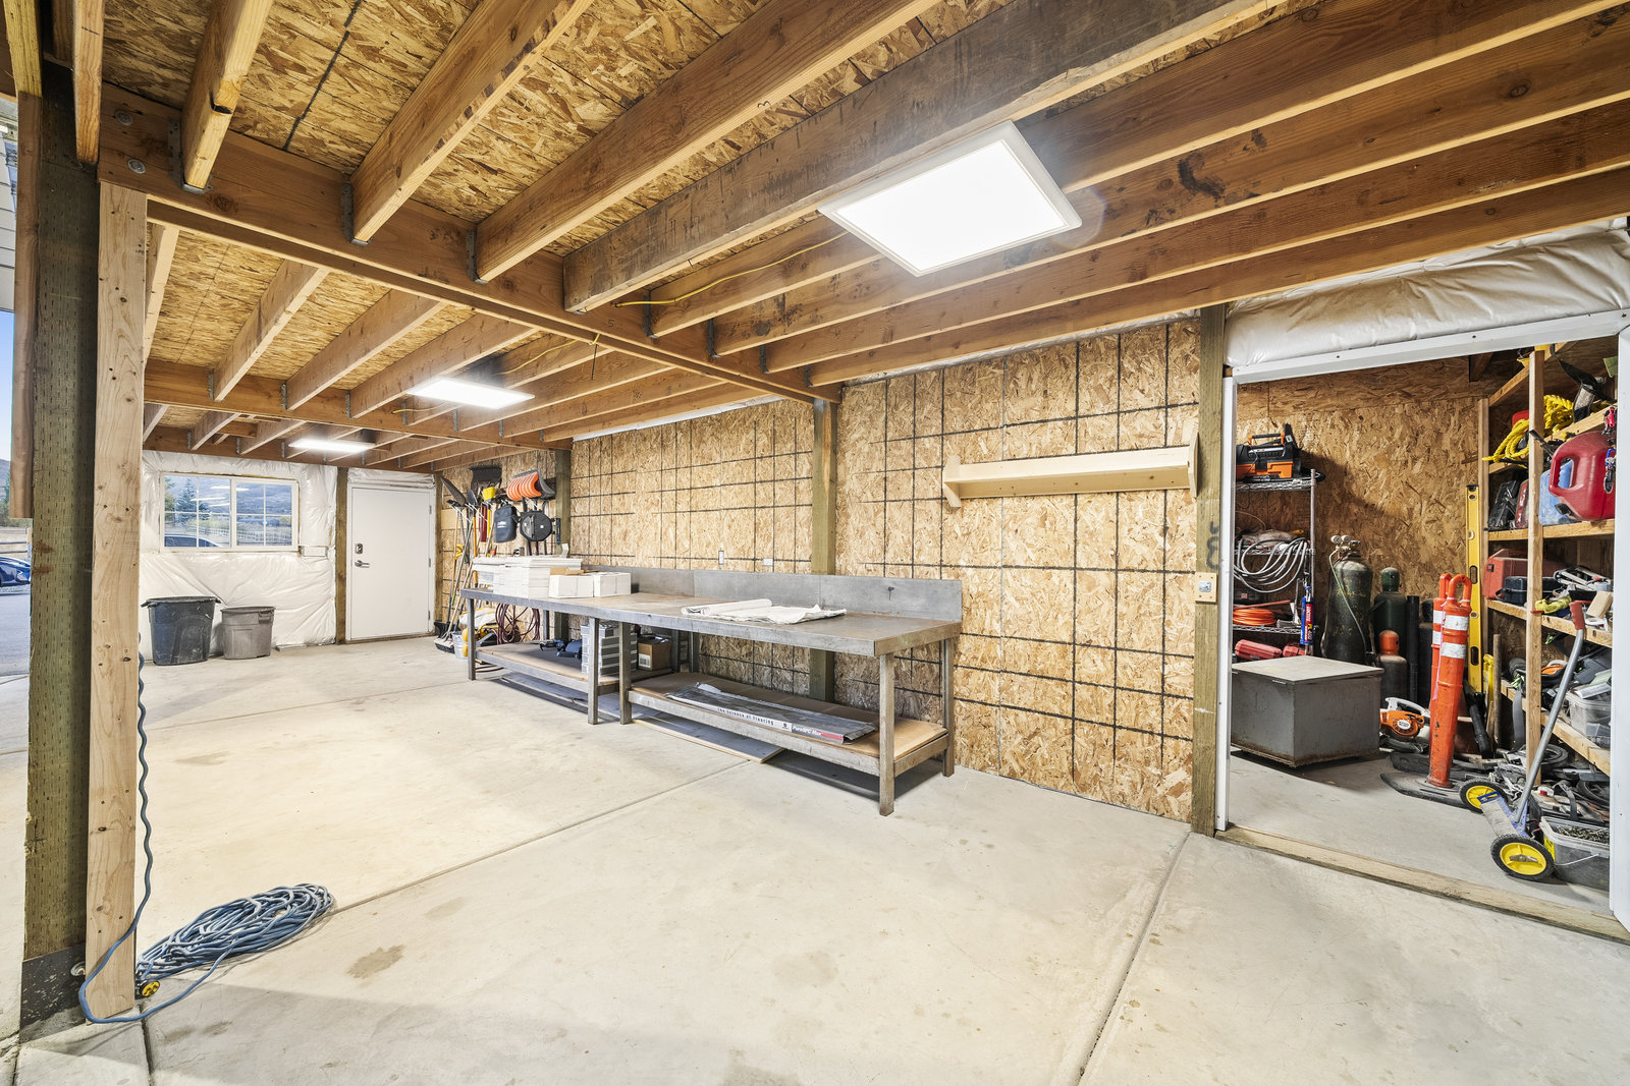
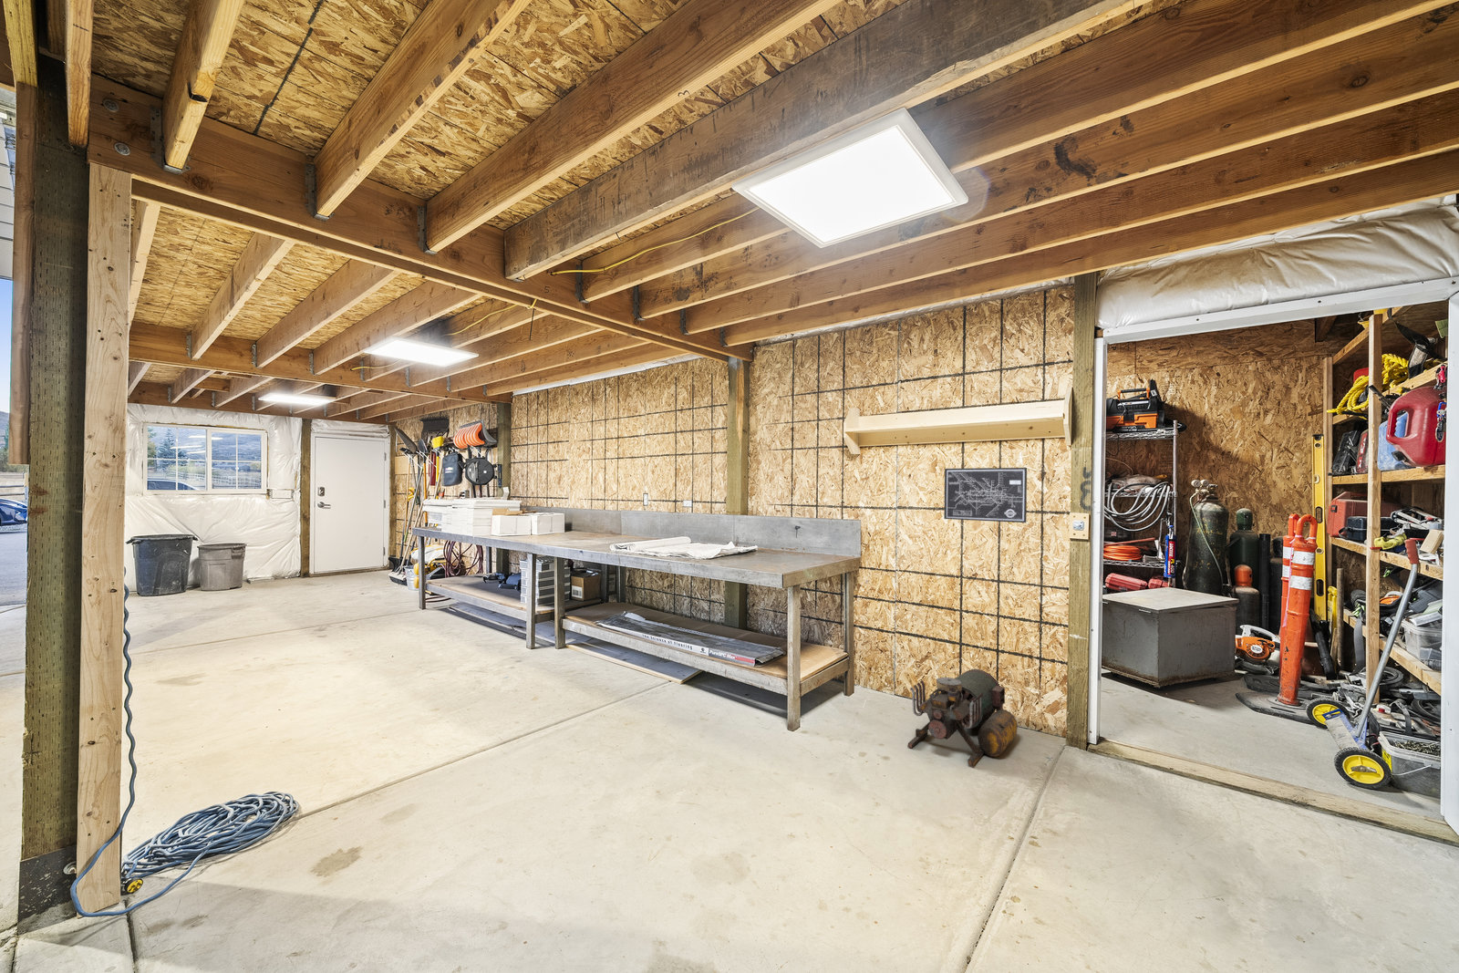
+ wall art (984, 494)
+ air compressor (969, 705)
